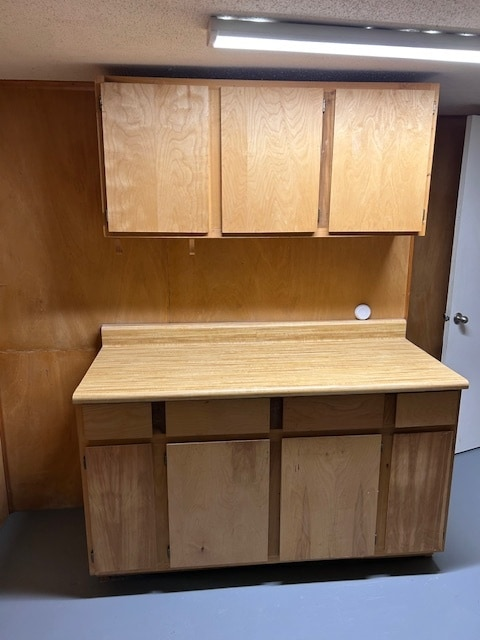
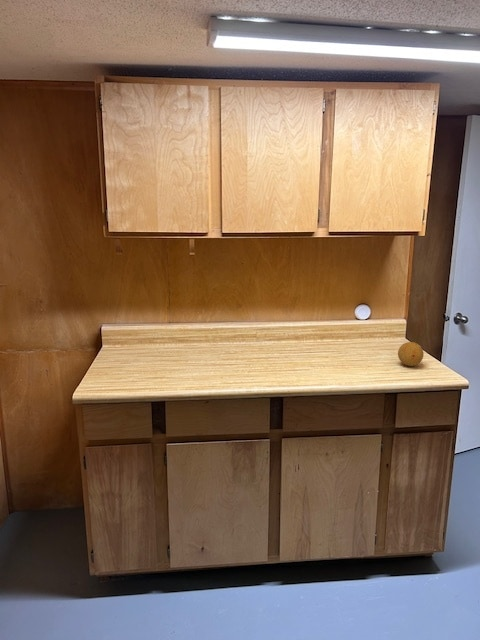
+ fruit (410, 353)
